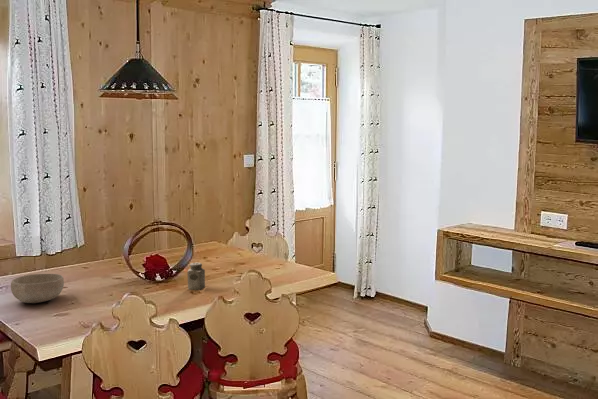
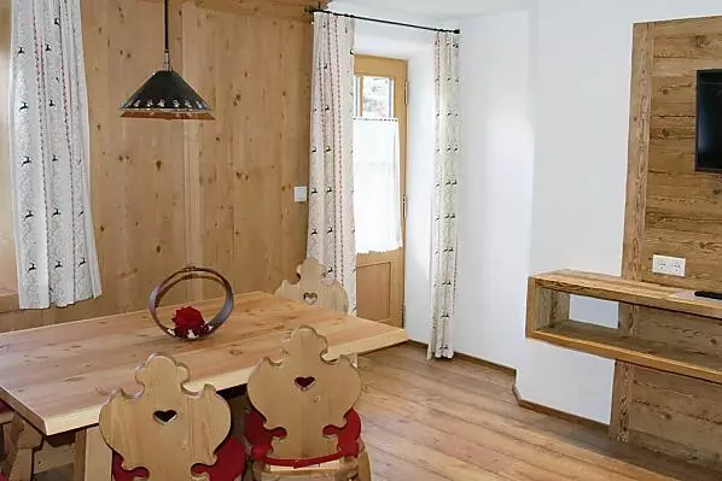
- bowl (37, 289)
- salt shaker (196, 275)
